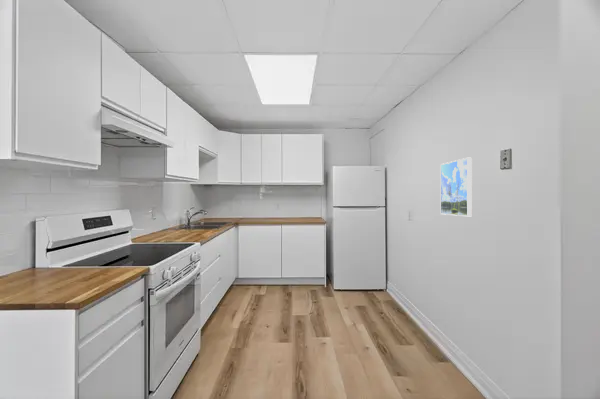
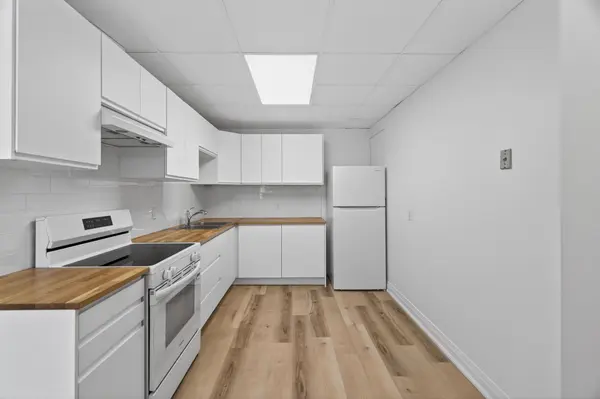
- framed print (454, 188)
